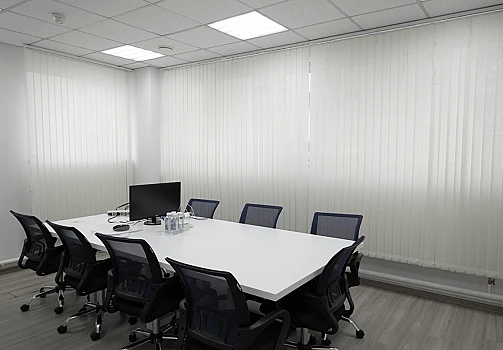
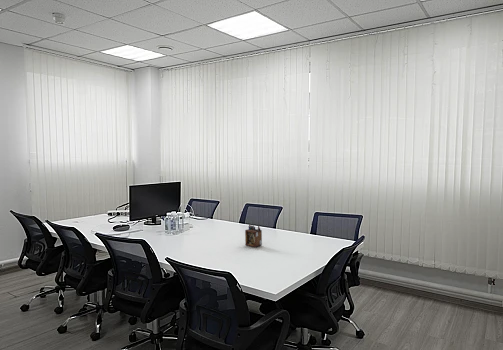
+ desk organizer (253, 234)
